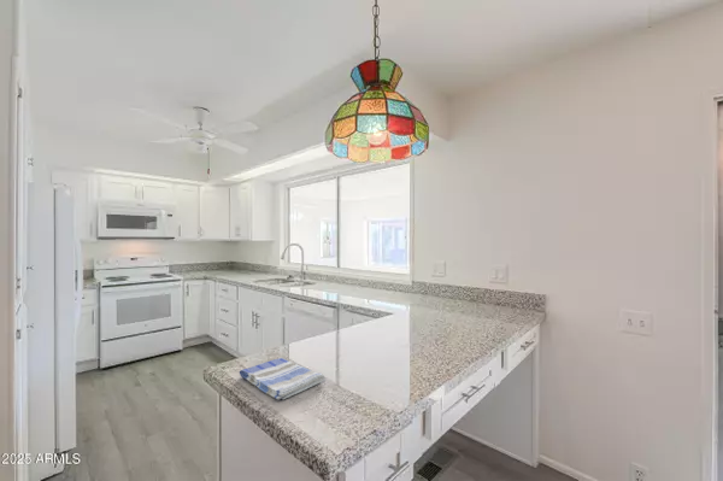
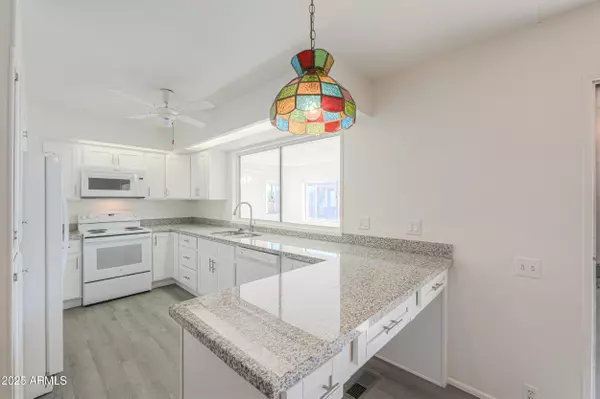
- dish towel (281, 375)
